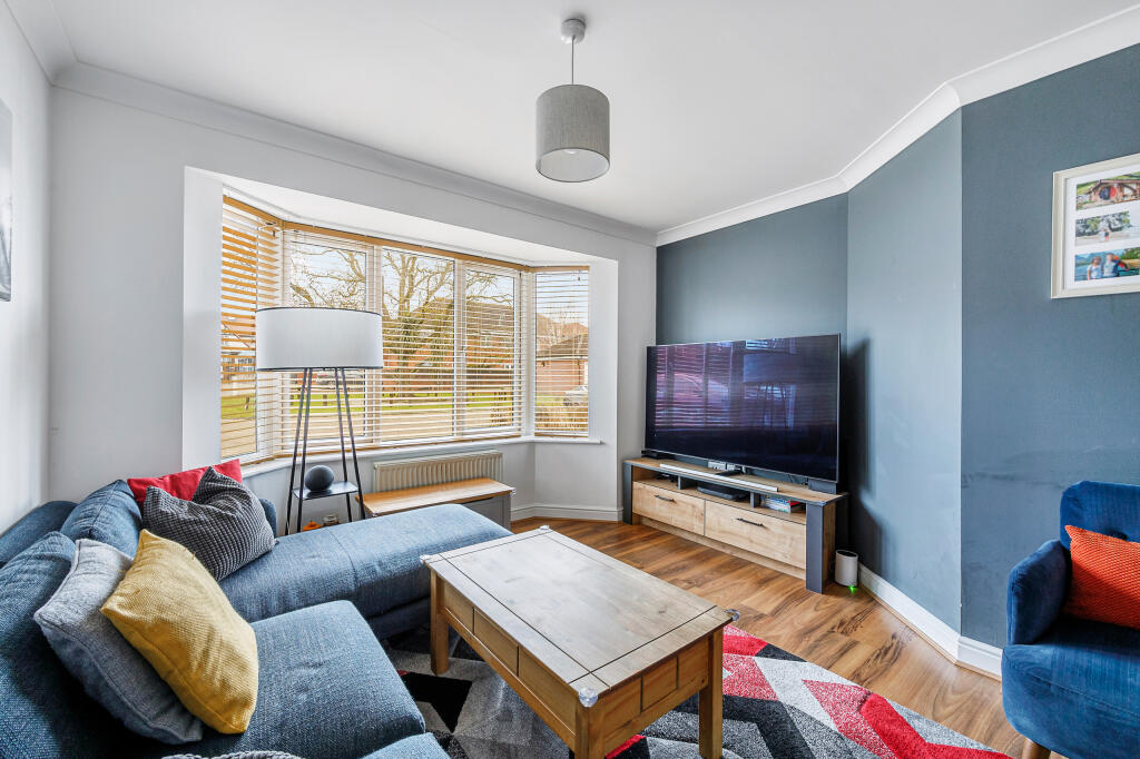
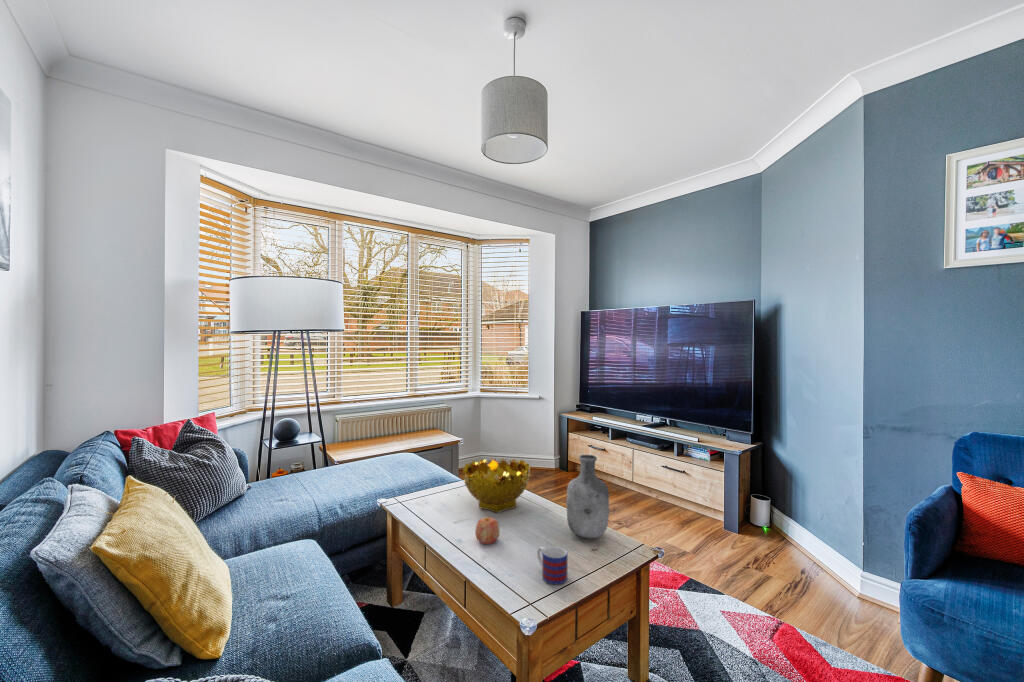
+ vase (587, 495)
+ apple (487, 530)
+ mug (550, 562)
+ decorative bowl (496, 483)
